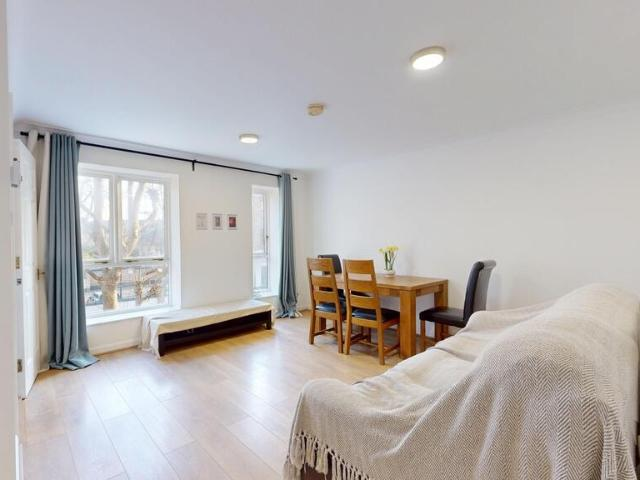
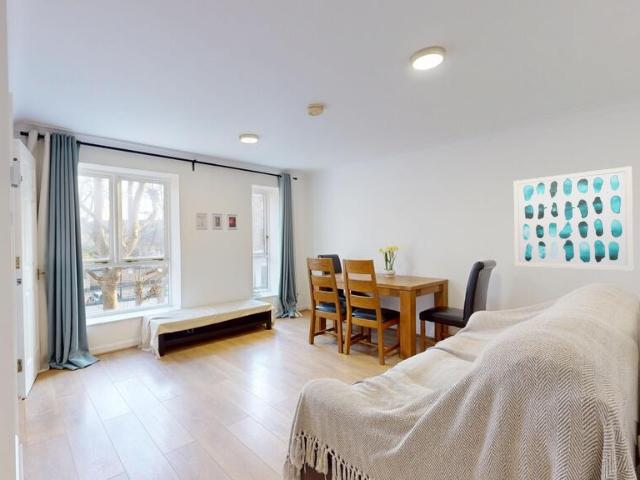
+ wall art (567, 221)
